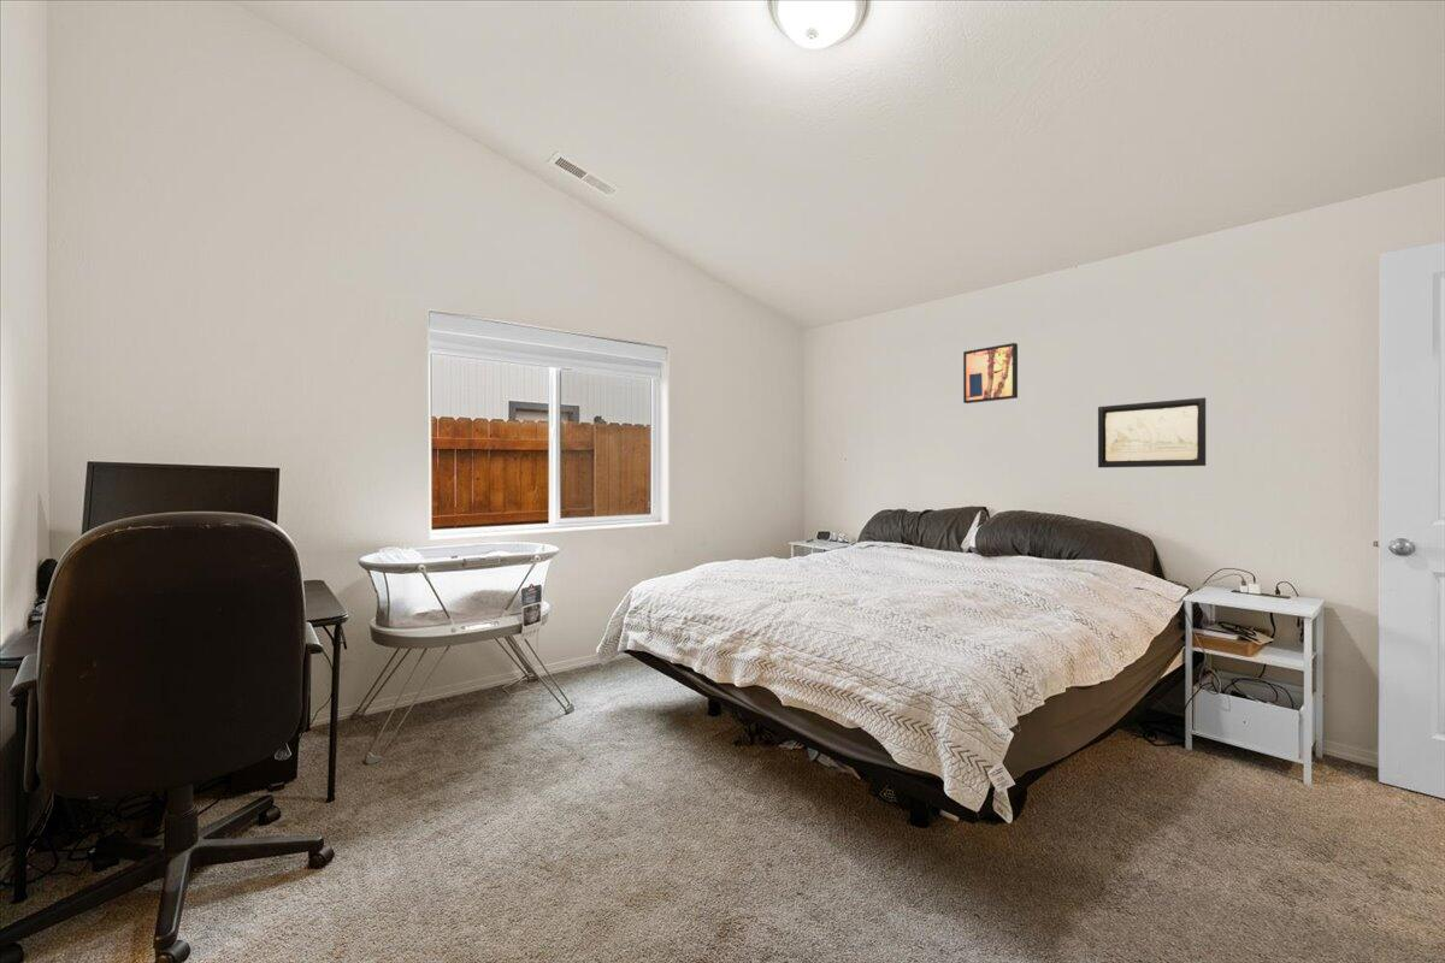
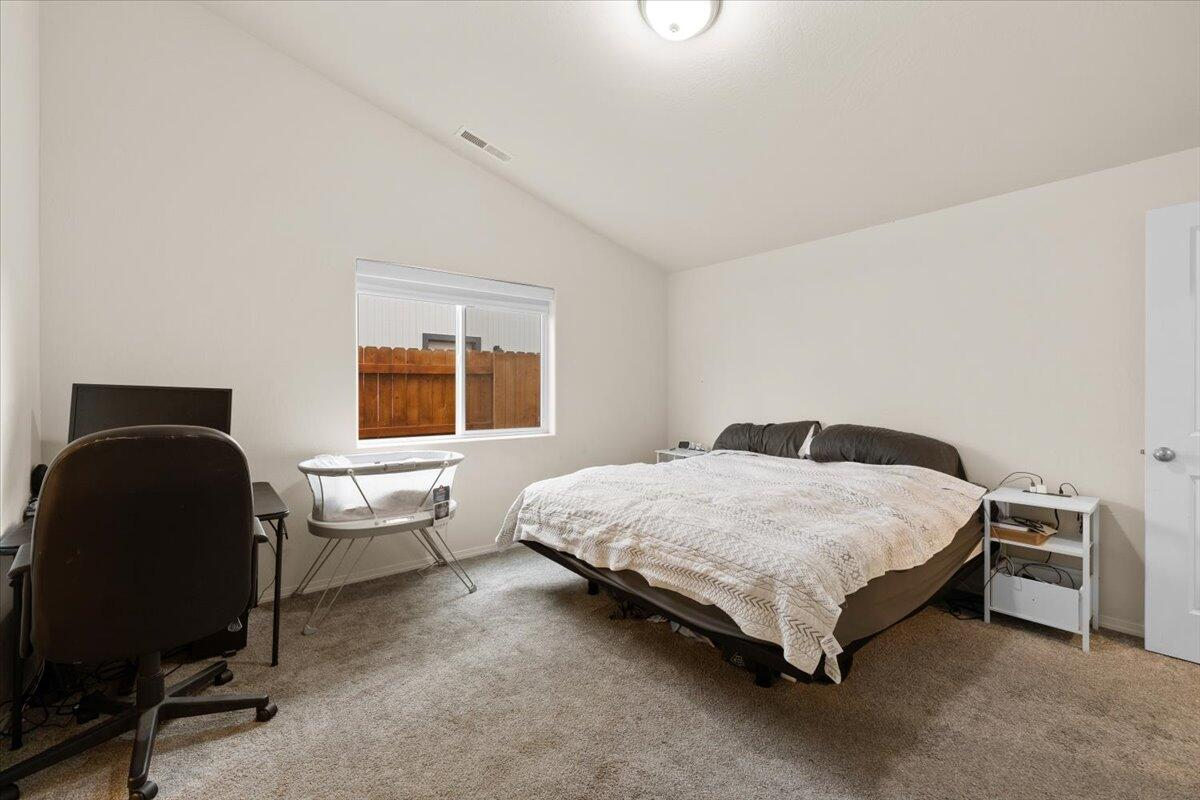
- wall art (989, 373)
- wall art (1149, 435)
